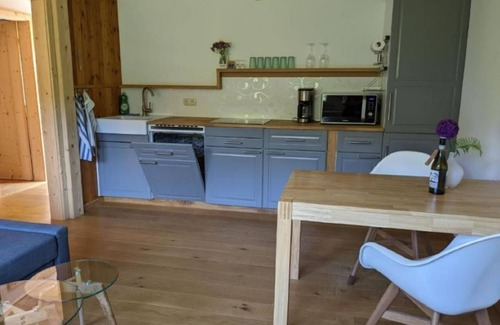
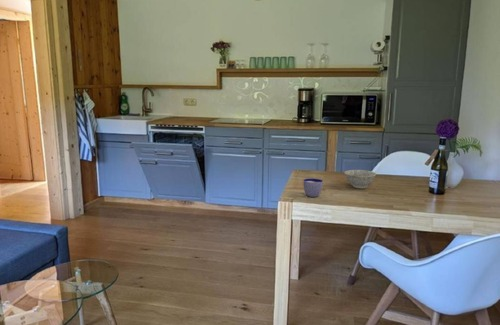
+ cup (311, 187)
+ bowl (359, 179)
